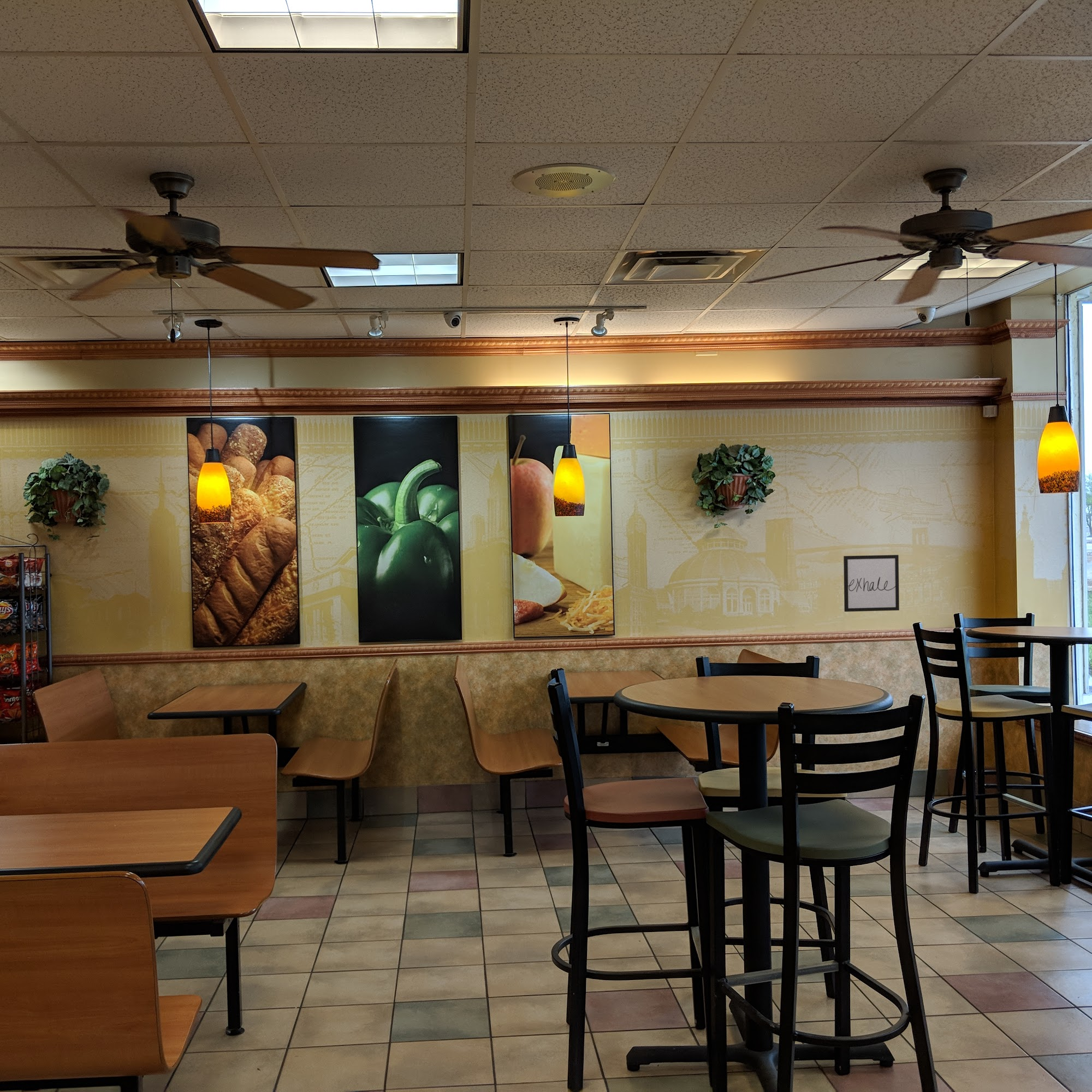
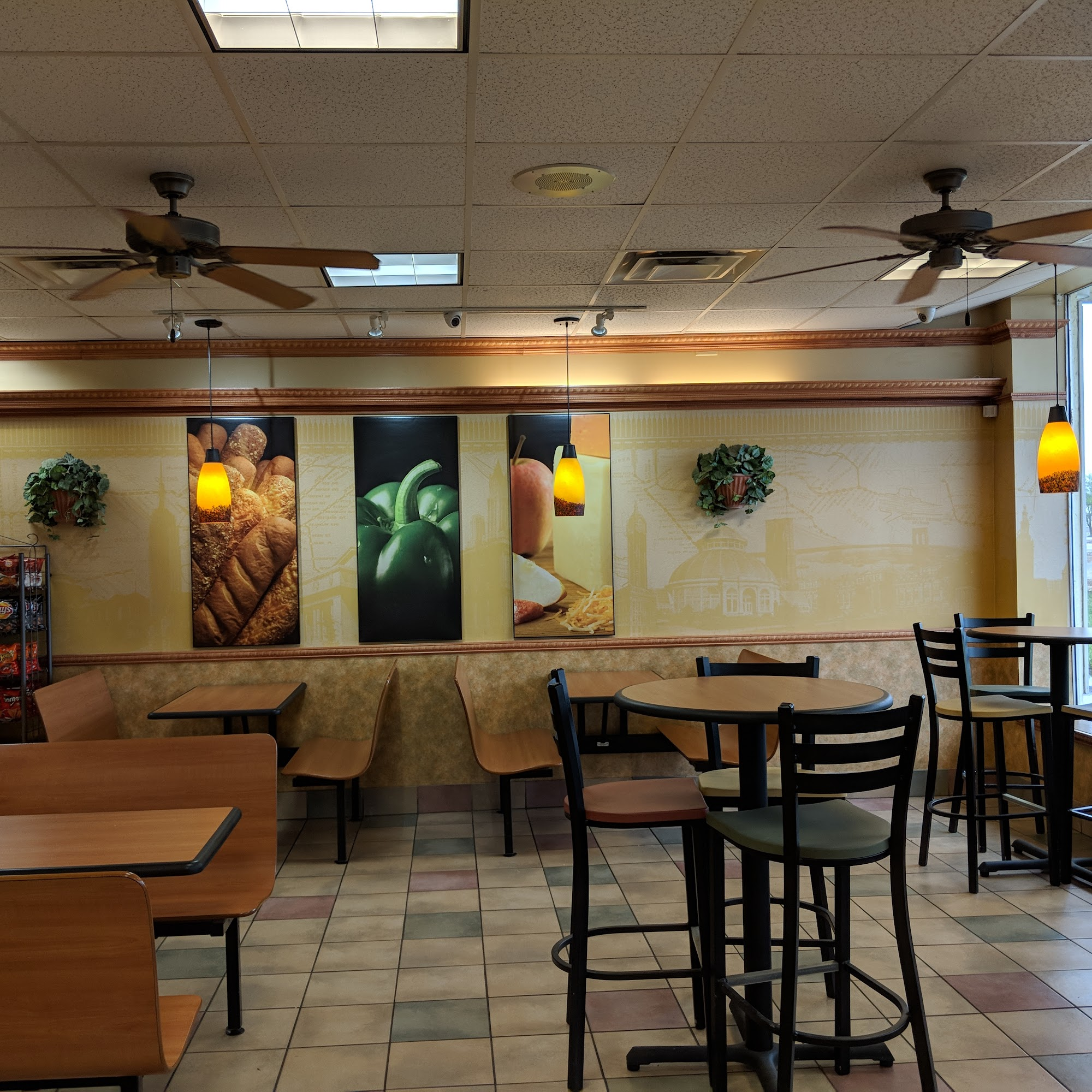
- wall art (871, 583)
